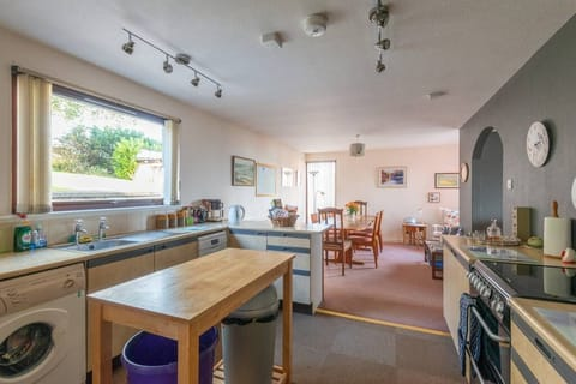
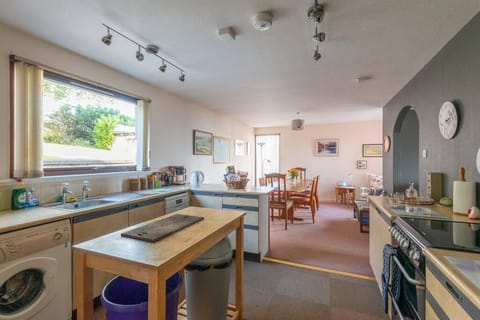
+ cutting board (167, 225)
